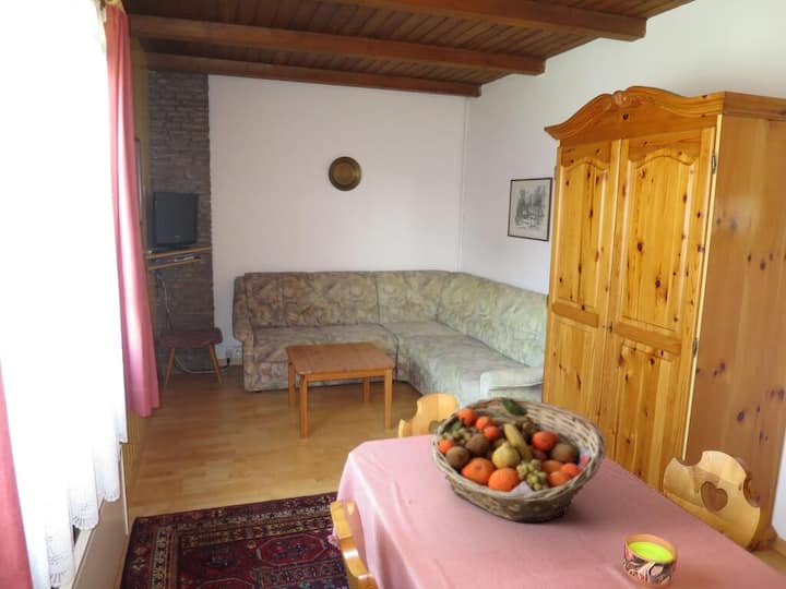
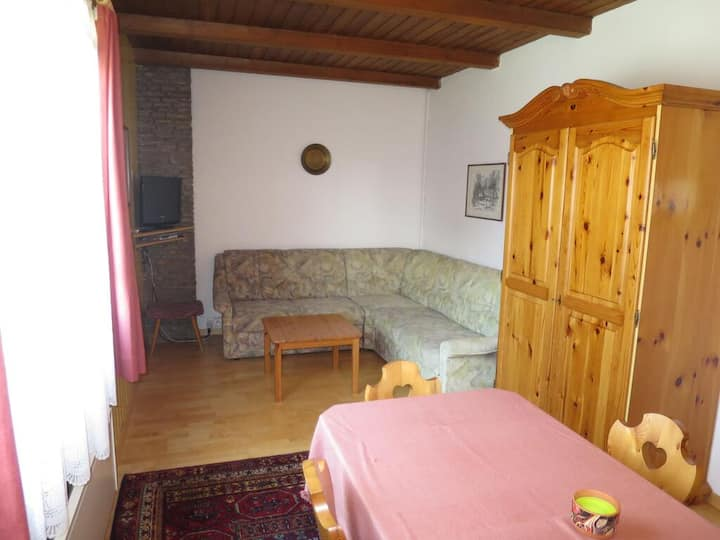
- fruit basket (513, 454)
